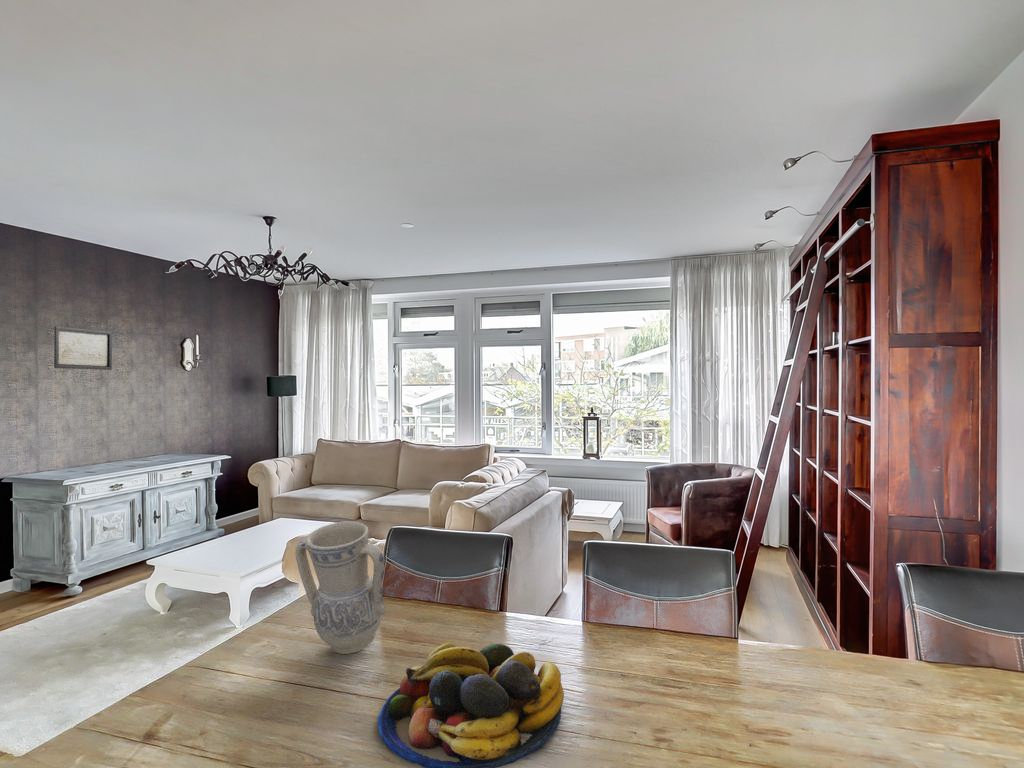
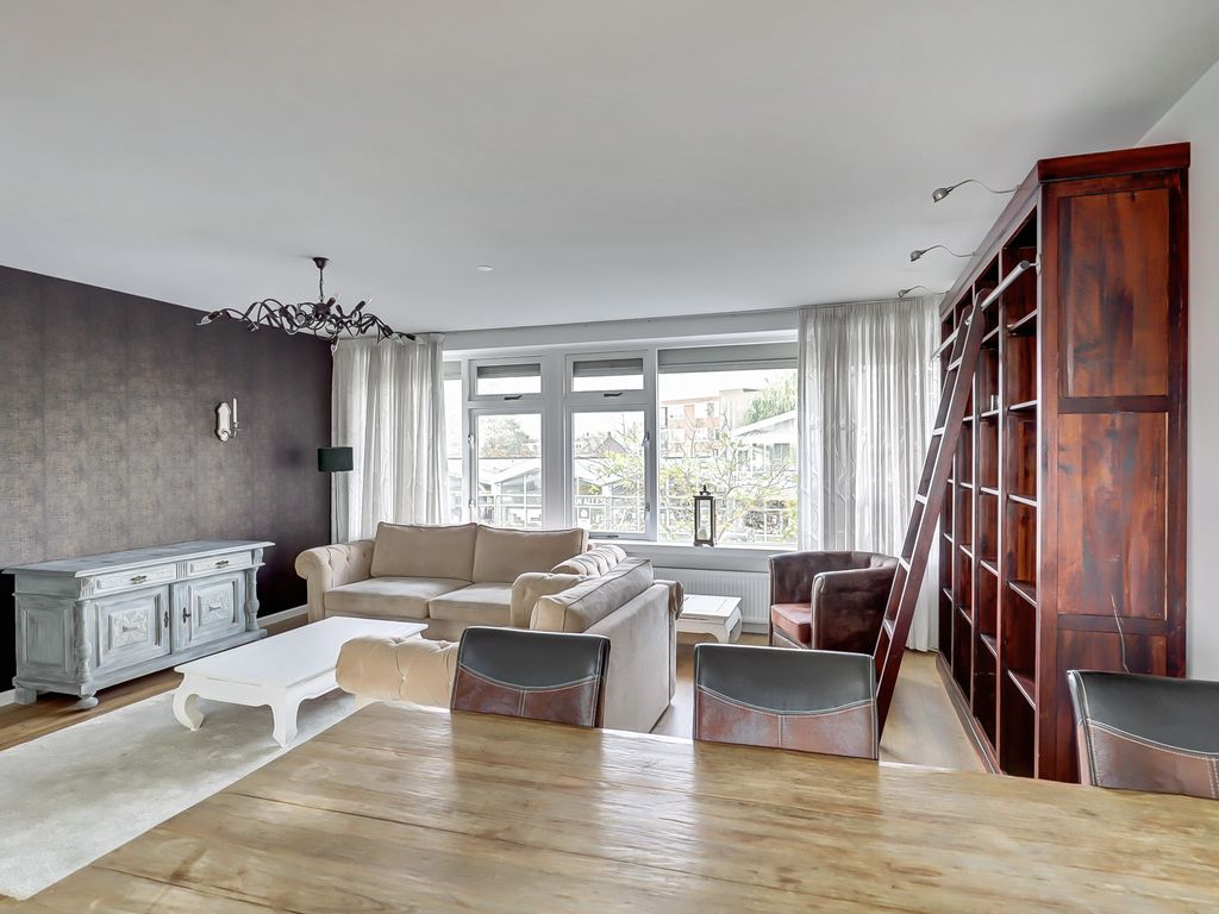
- vase (342, 587)
- wall art (84, 349)
- fruit bowl (469, 680)
